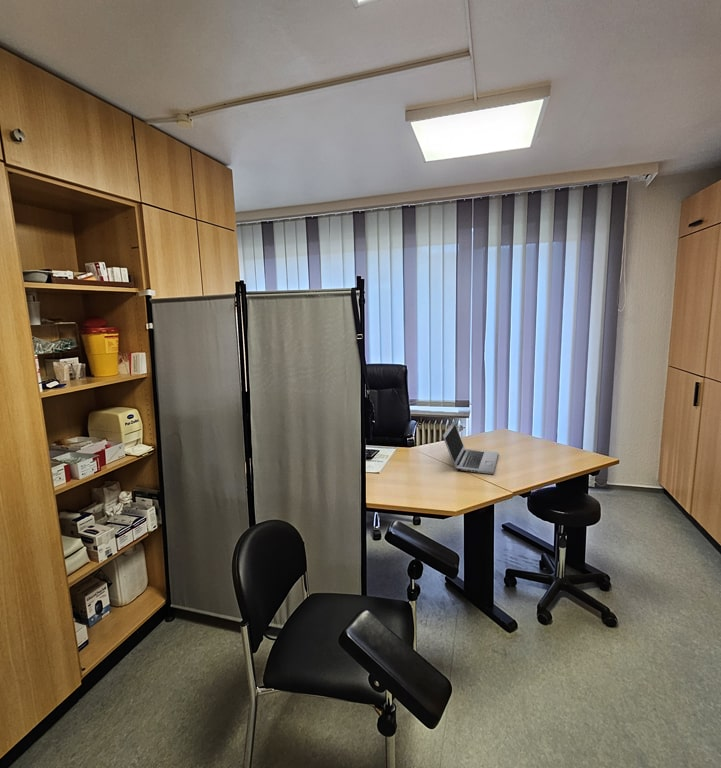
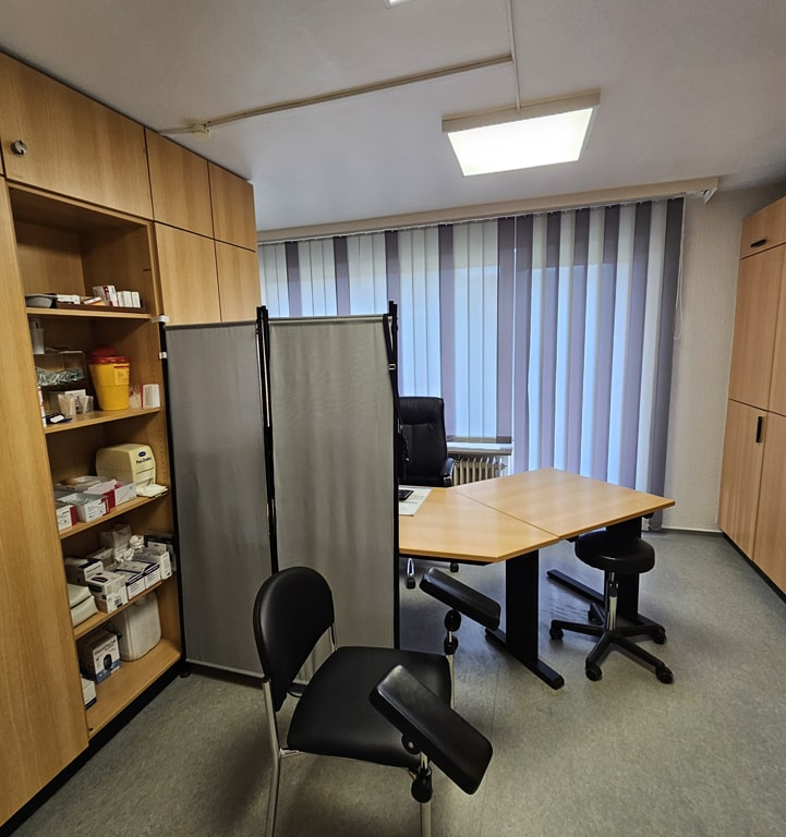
- laptop (469, 449)
